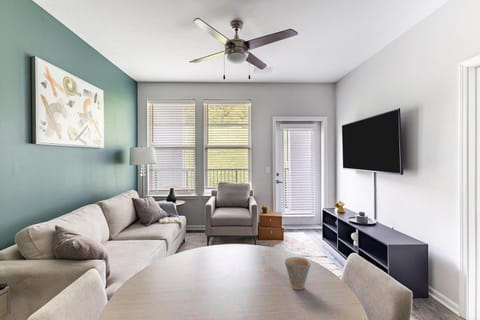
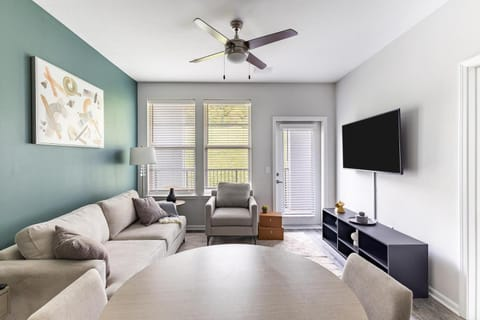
- cup (297, 273)
